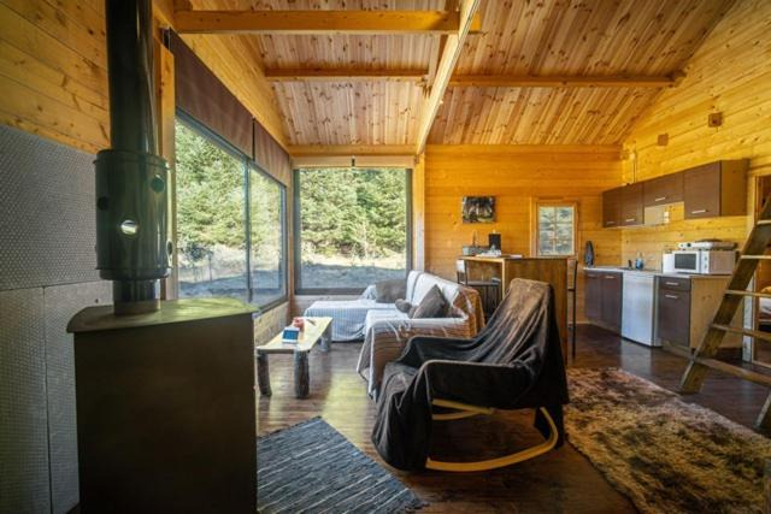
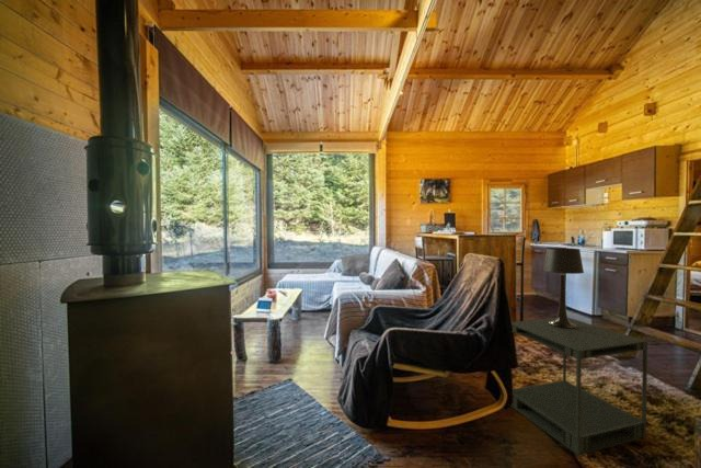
+ side table (565, 375)
+ table lamp (562, 286)
